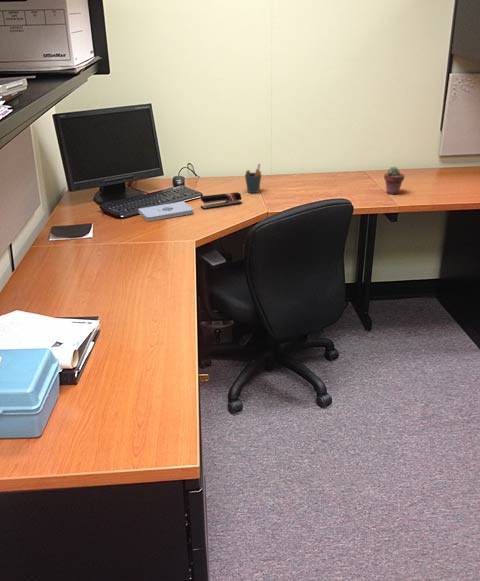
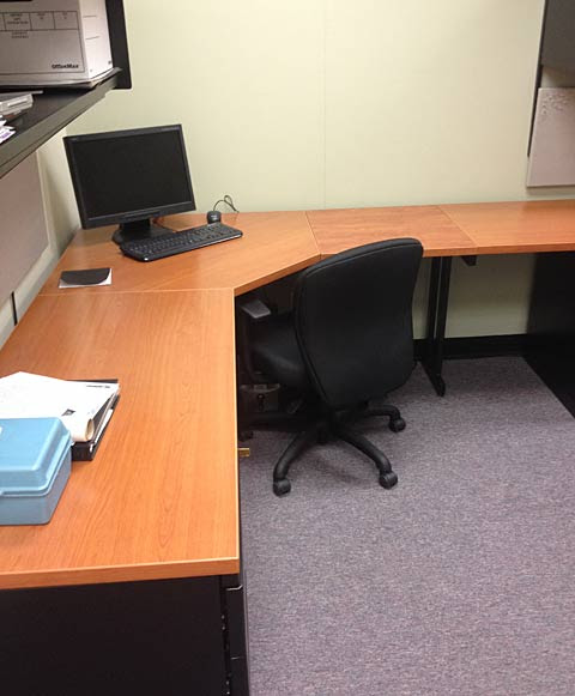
- notepad (166, 211)
- stapler (221, 199)
- pen holder (253, 178)
- potted succulent (393, 179)
